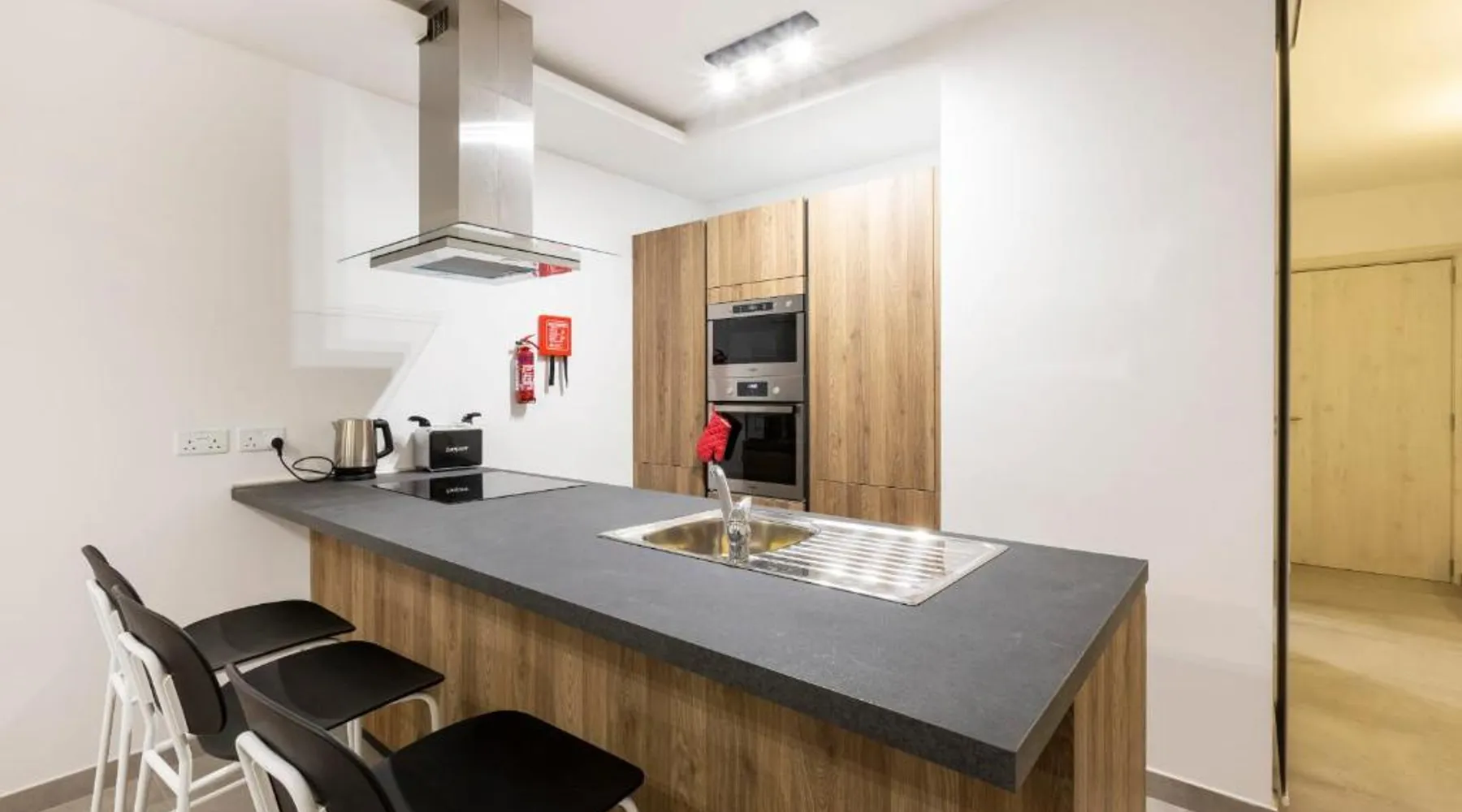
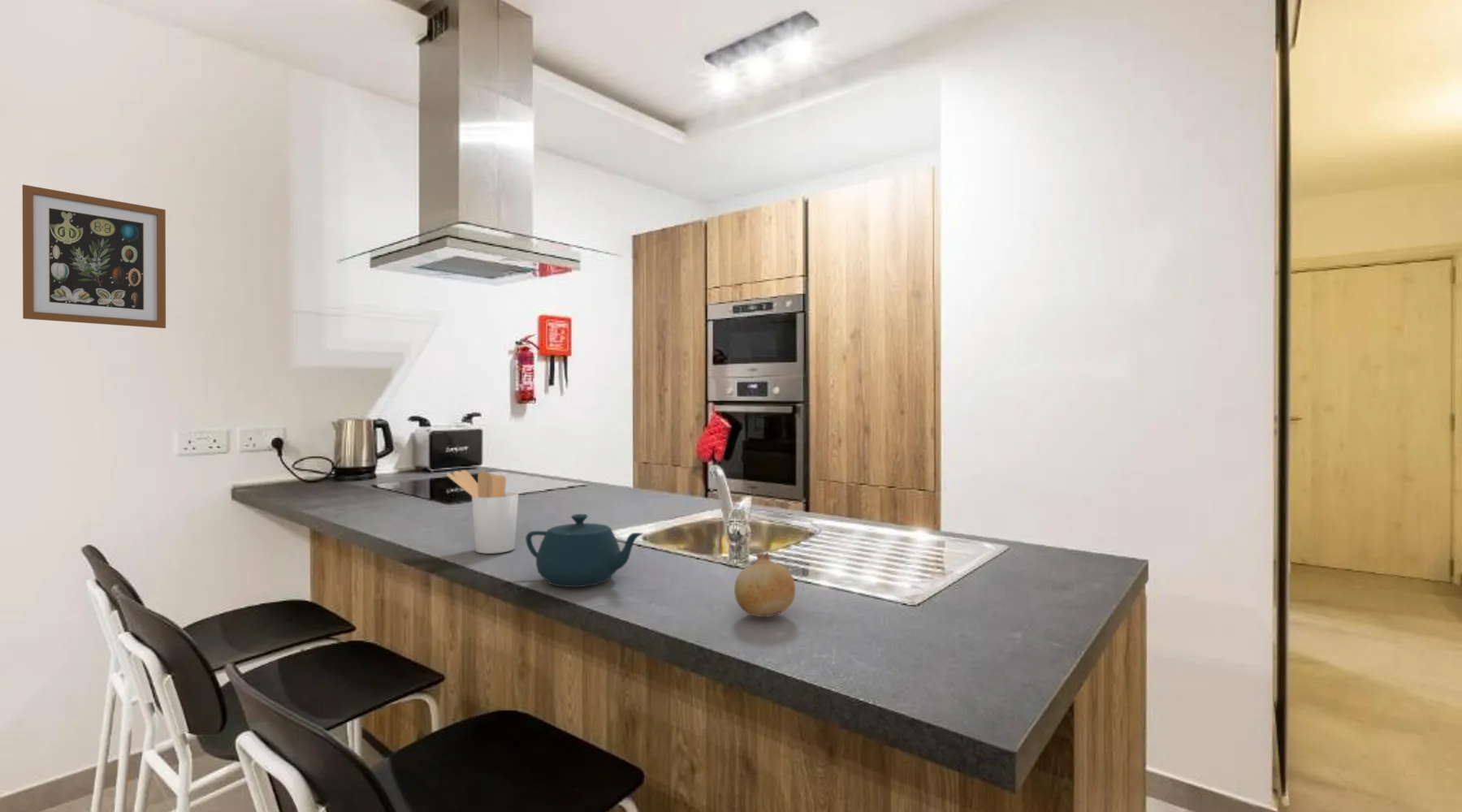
+ wall art (98, 261)
+ utensil holder (483, 508)
+ fruit (764, 585)
+ teapot (582, 547)
